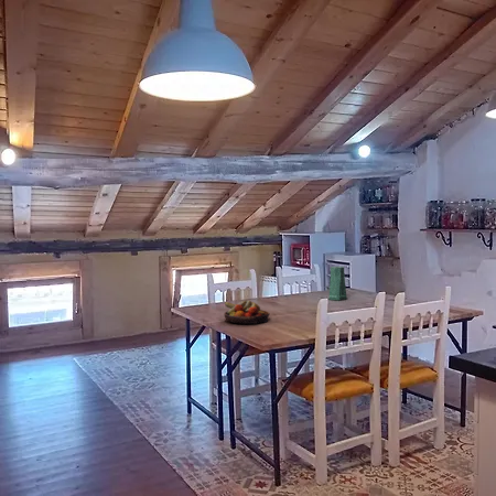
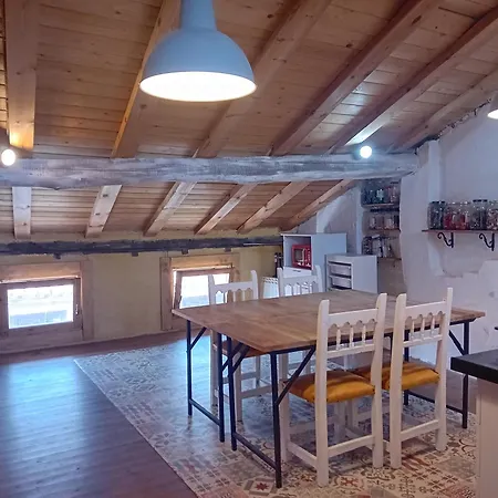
- fruit bowl (246, 311)
- vase (337, 282)
